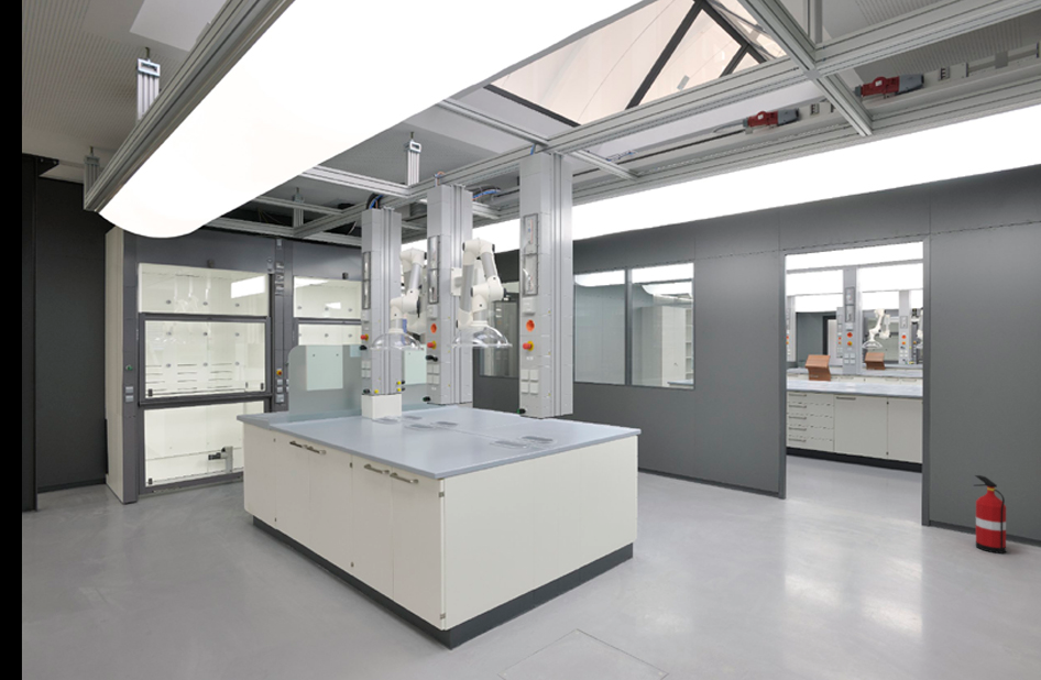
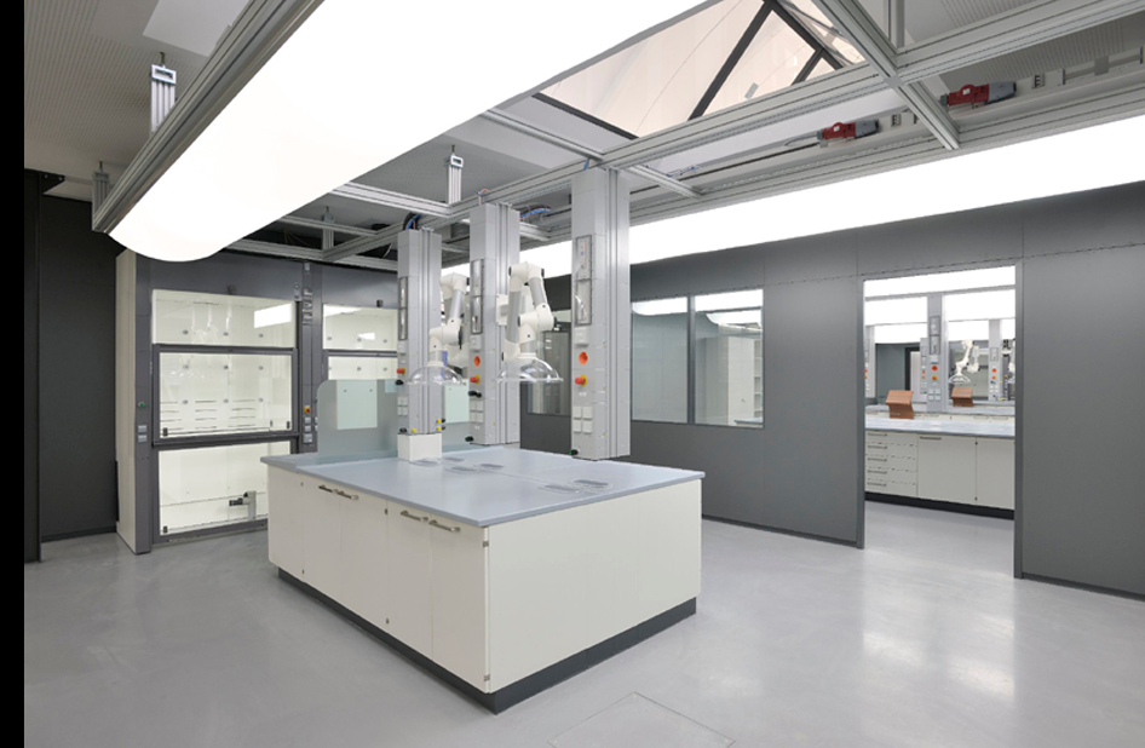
- fire extinguisher (989, 513)
